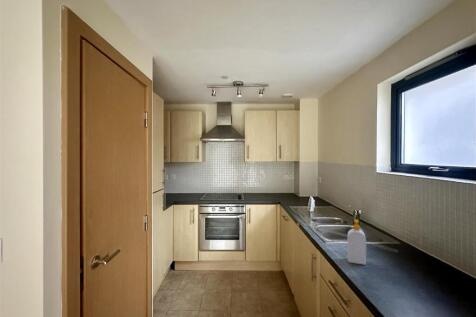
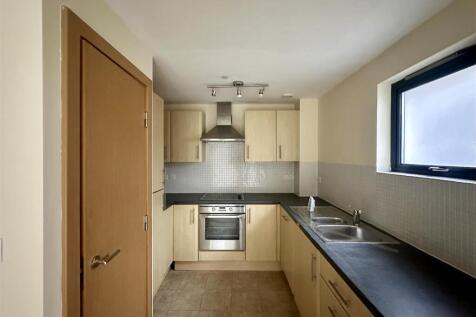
- soap bottle (356, 240)
